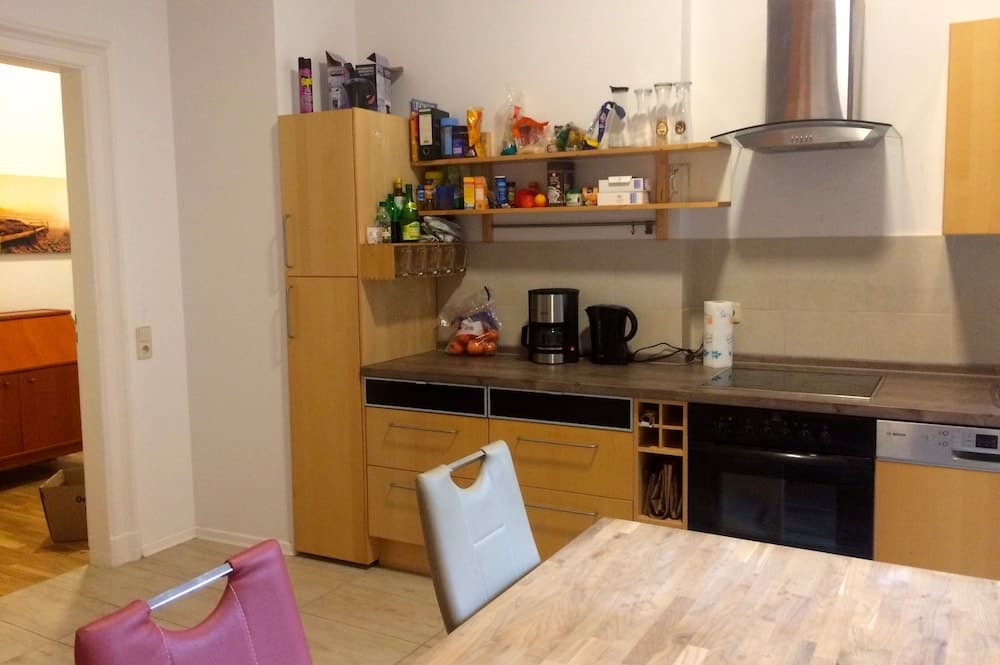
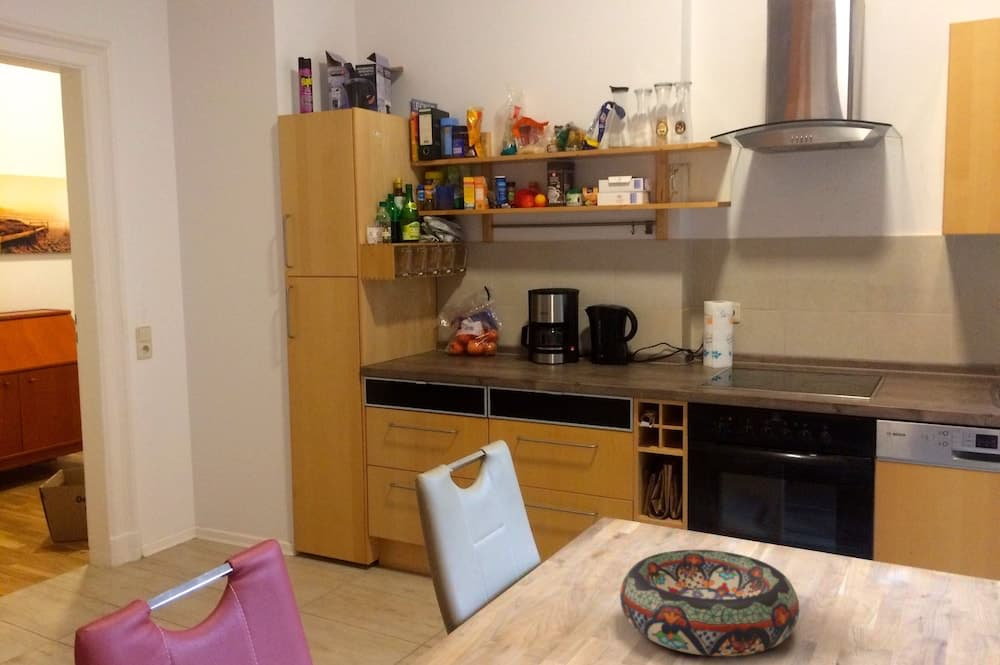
+ decorative bowl (707, 600)
